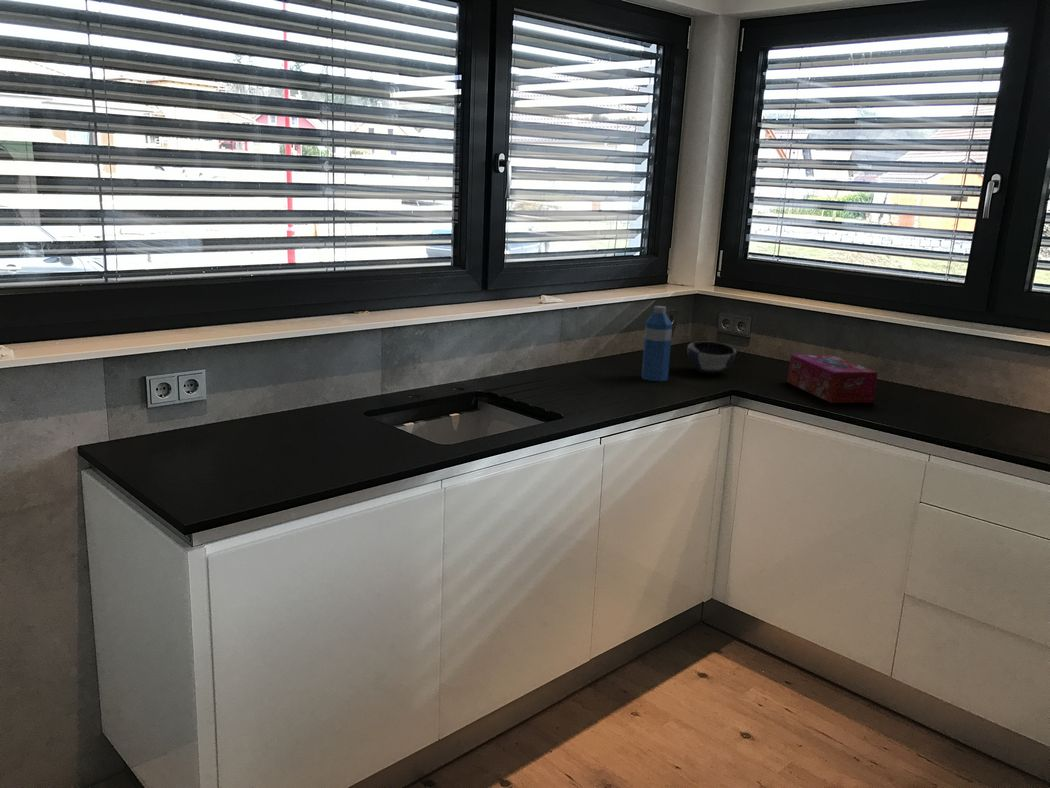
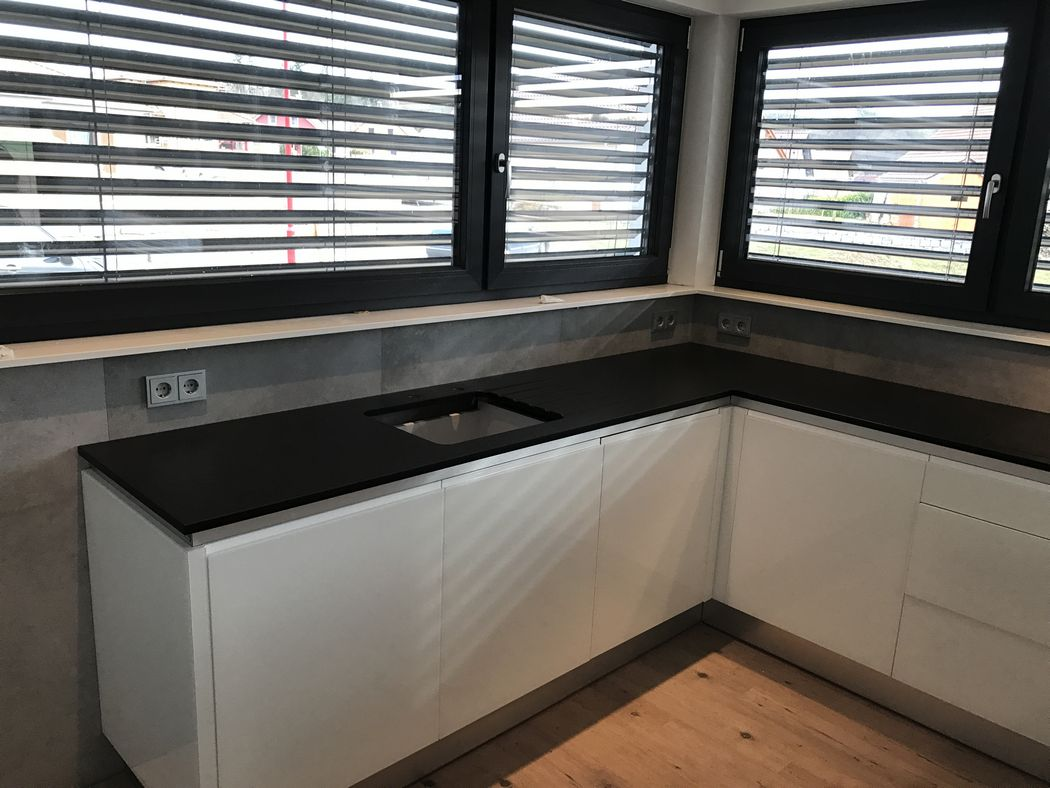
- bowl (710, 359)
- water bottle (657, 342)
- tissue box (830, 377)
